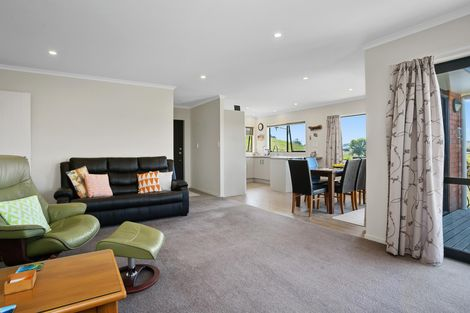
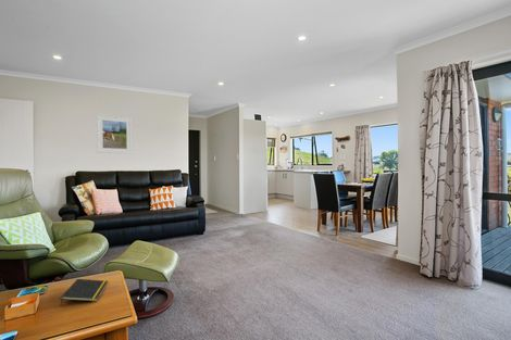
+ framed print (114, 135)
+ notepad (86, 289)
